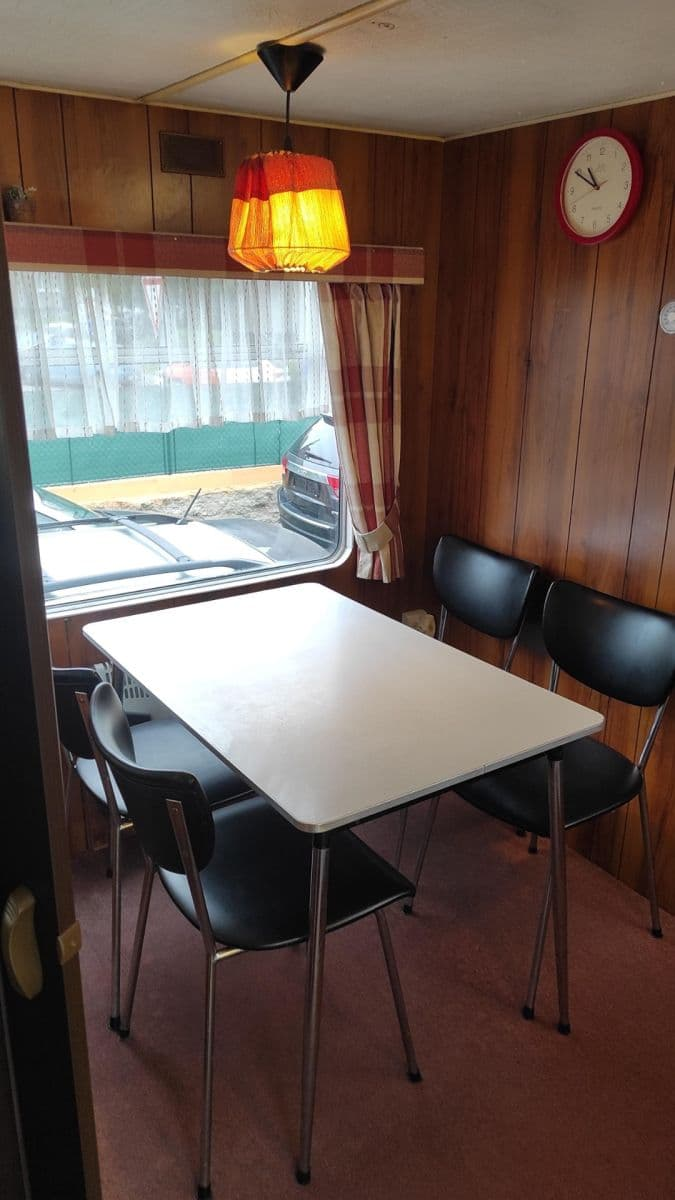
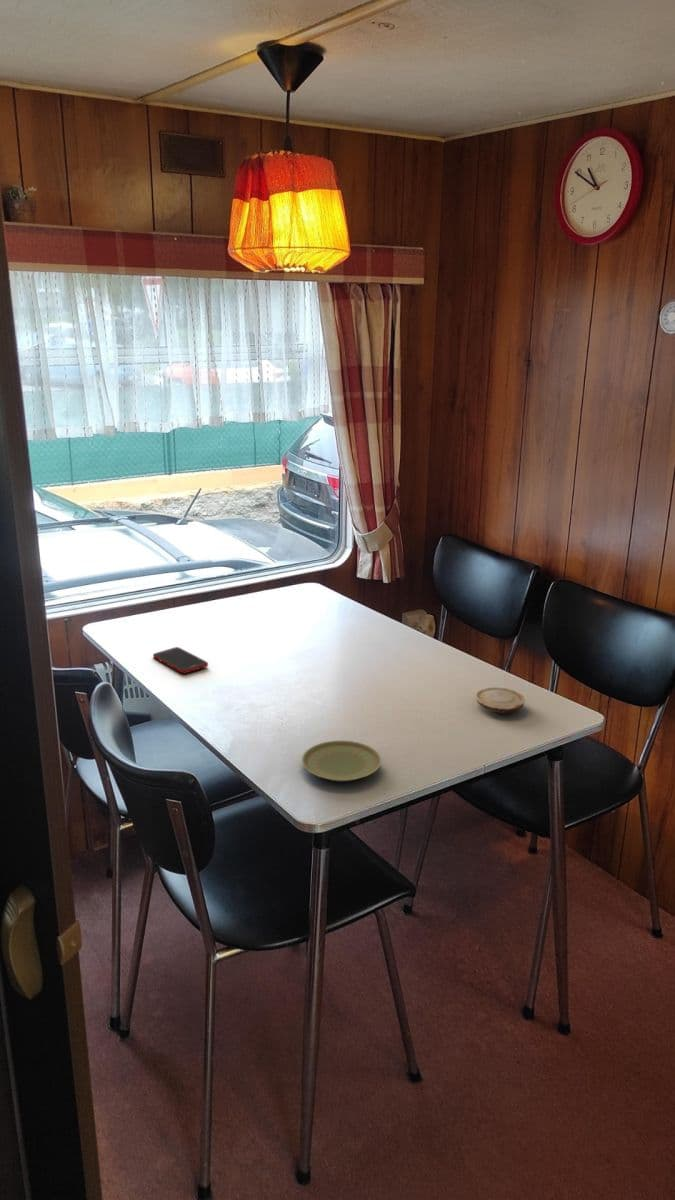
+ cell phone (180, 660)
+ plate (341, 763)
+ wood slice (499, 701)
